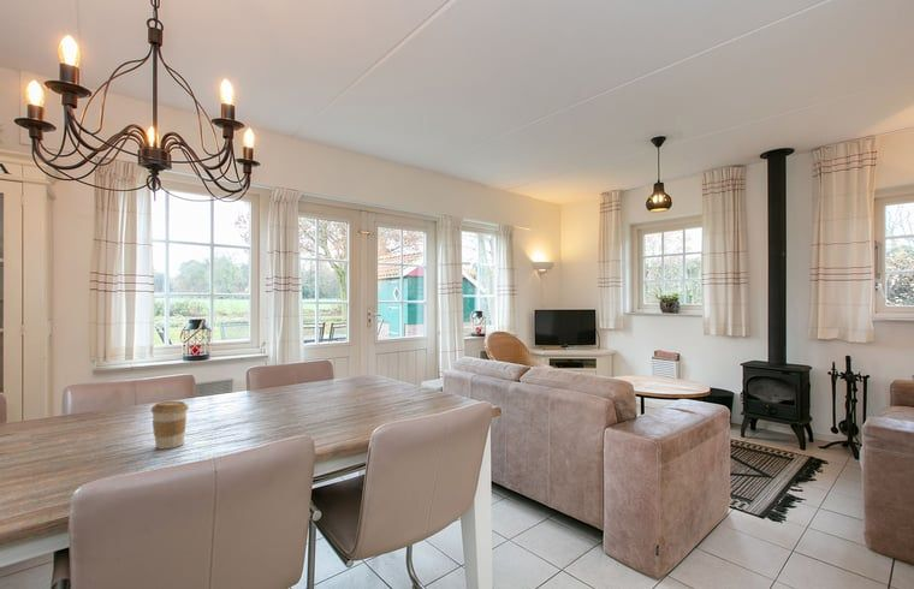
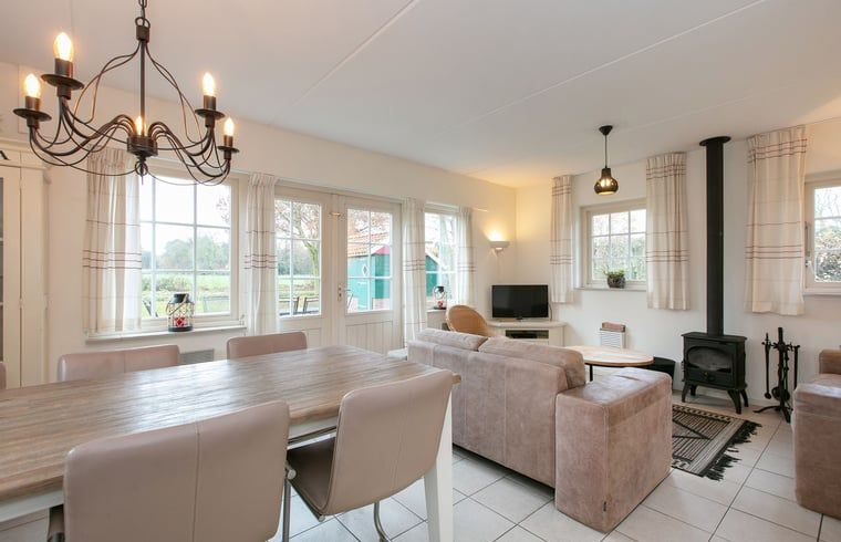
- coffee cup (170, 423)
